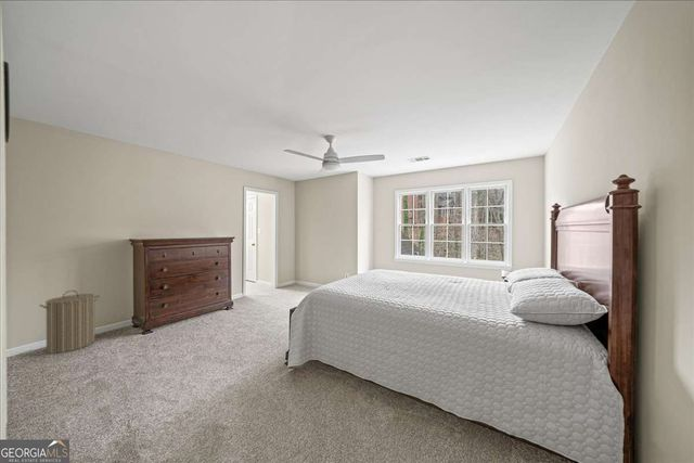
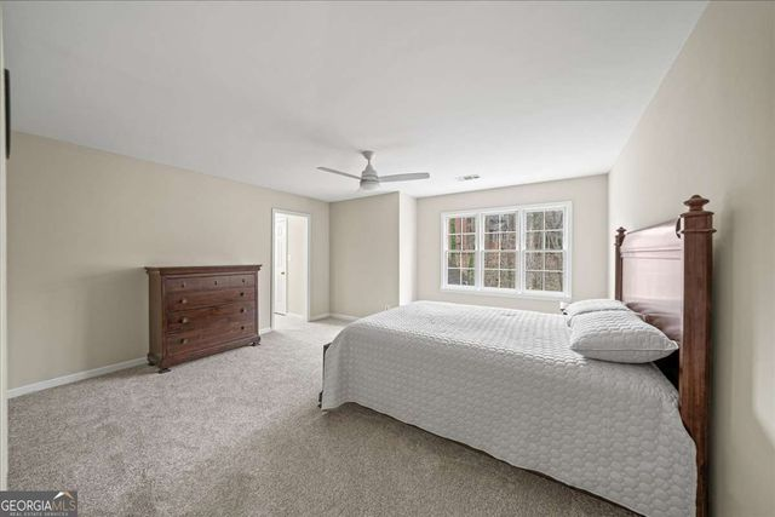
- laundry hamper (72, 318)
